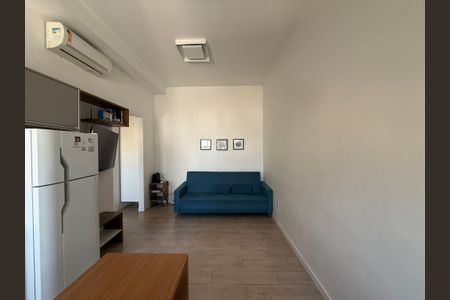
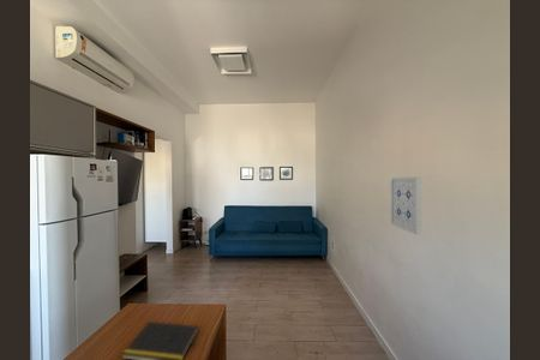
+ wall art (403, 203)
+ notepad (162, 341)
